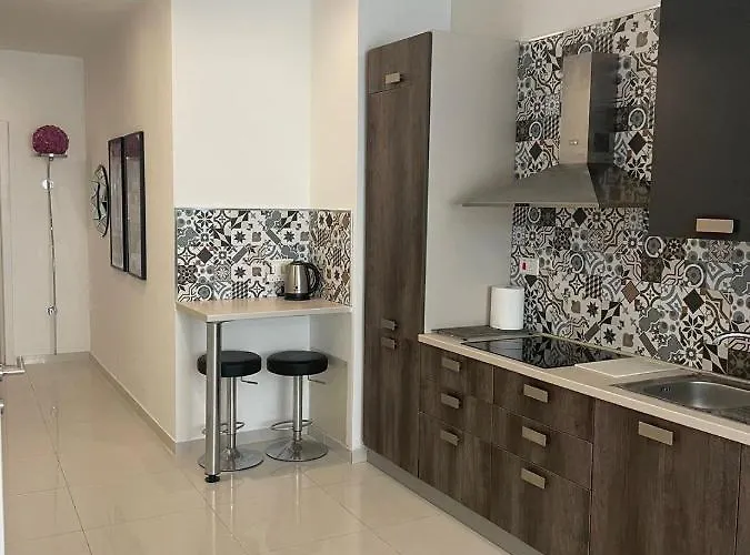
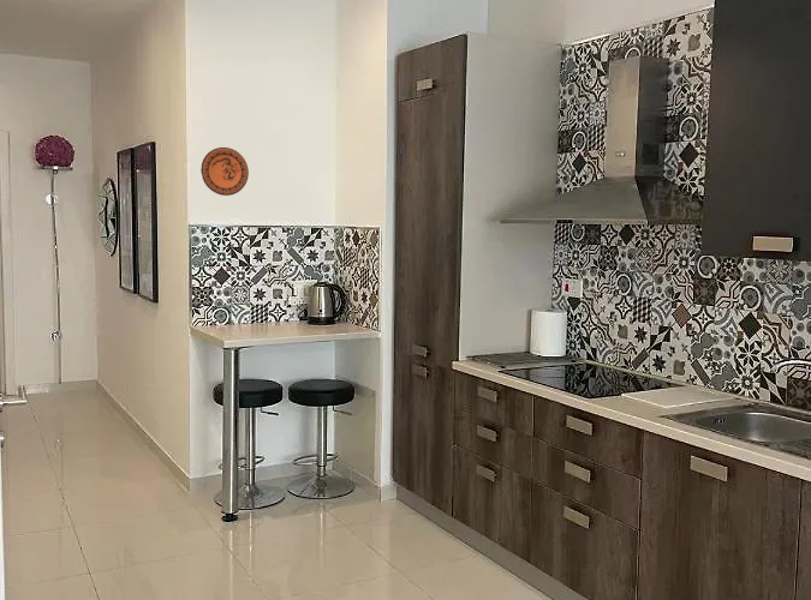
+ decorative plate (225, 170)
